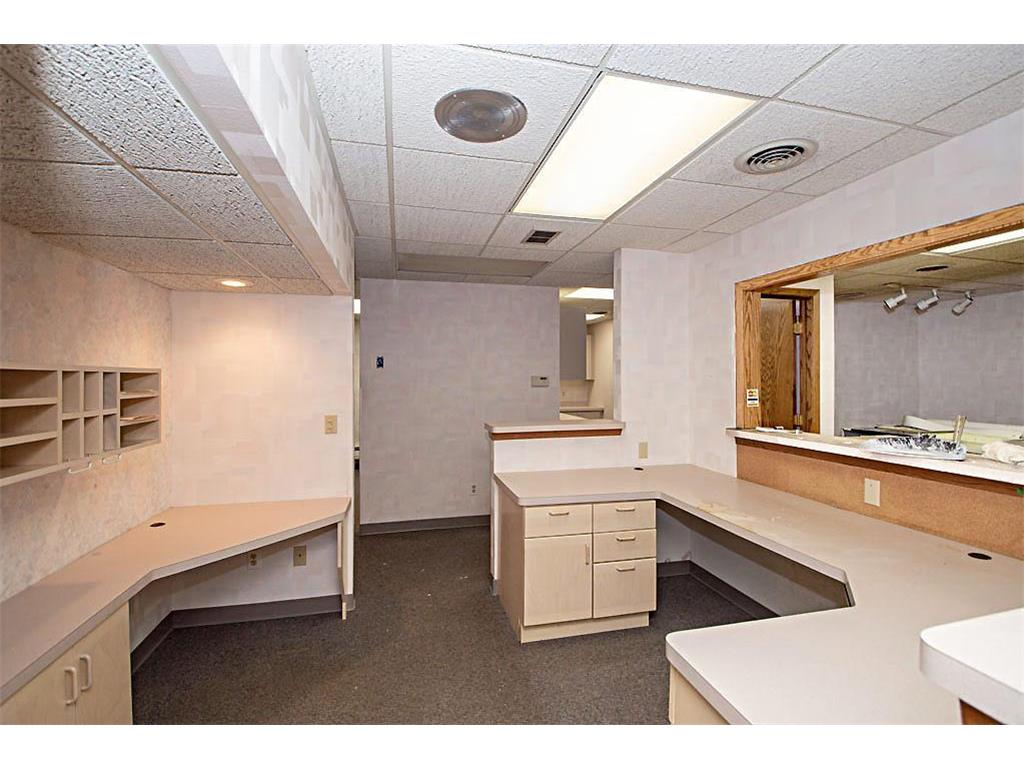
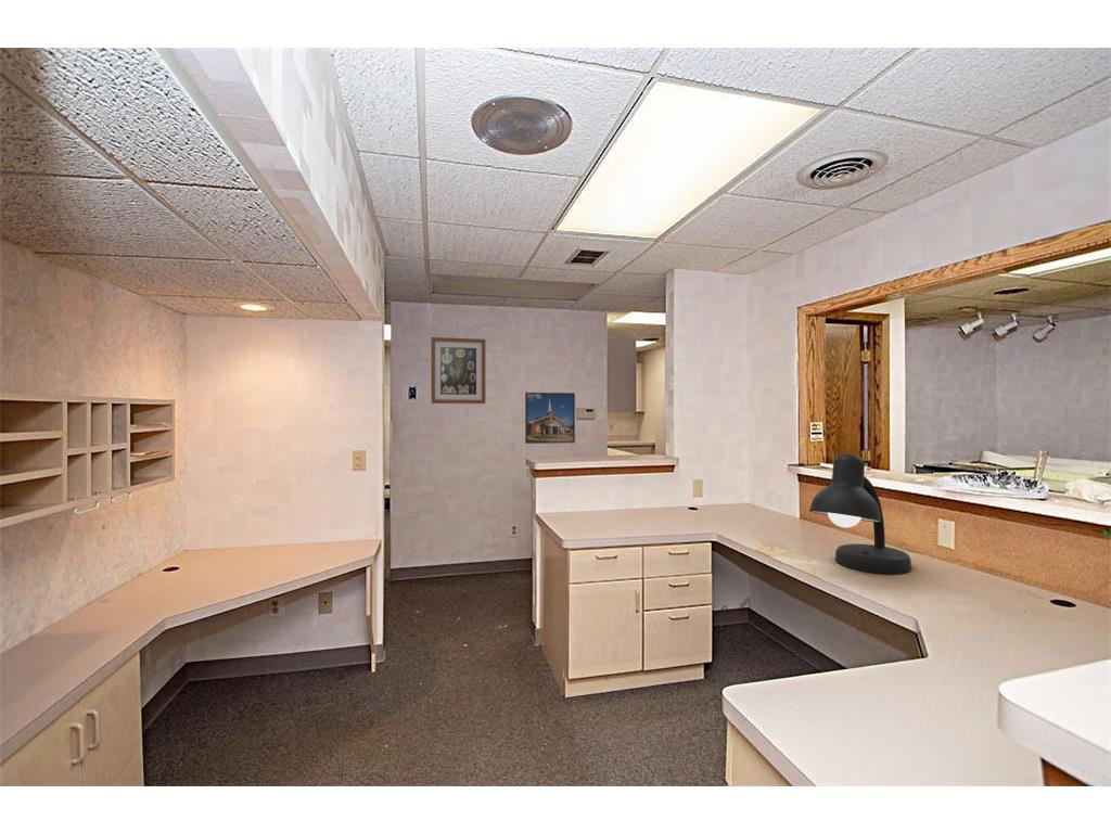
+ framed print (550, 418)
+ desk lamp (859, 511)
+ wall art (458, 371)
